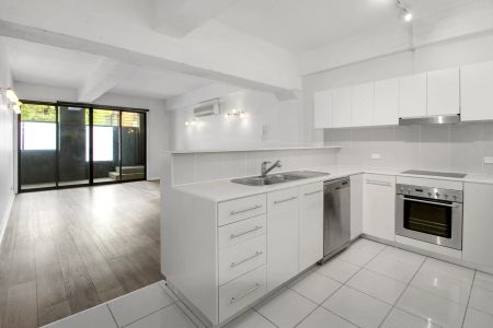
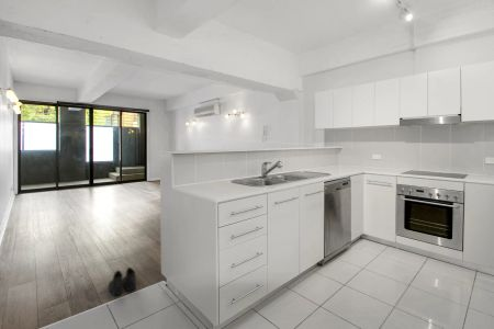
+ boots (121, 277)
